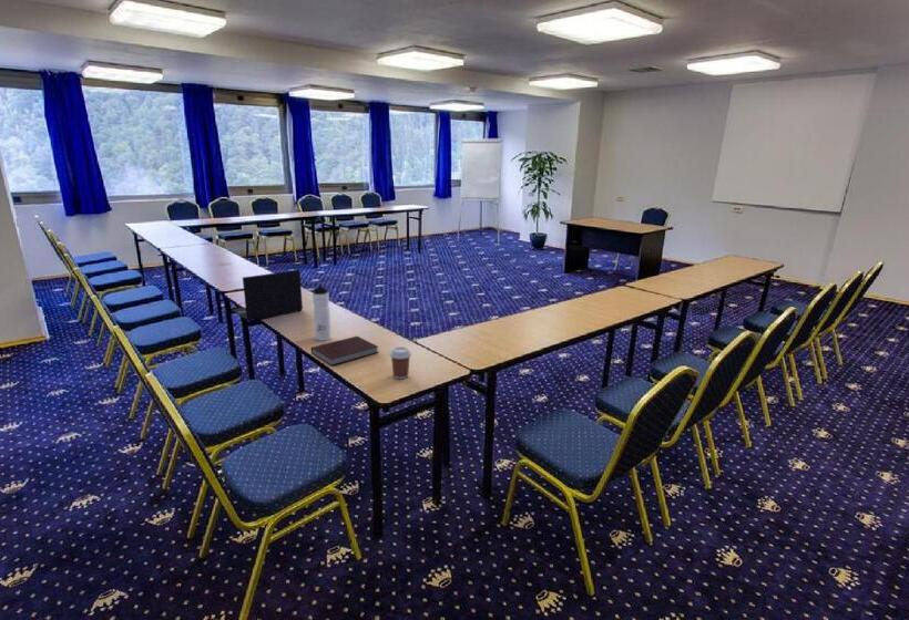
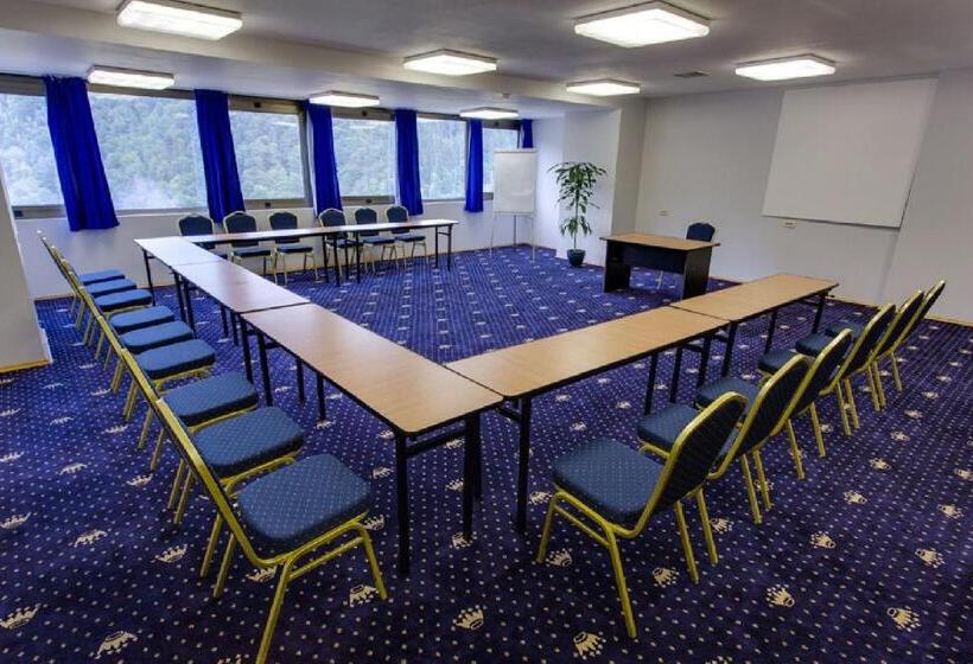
- laptop (265, 290)
- coffee cup (400, 362)
- water bottle (321, 311)
- notebook (345, 350)
